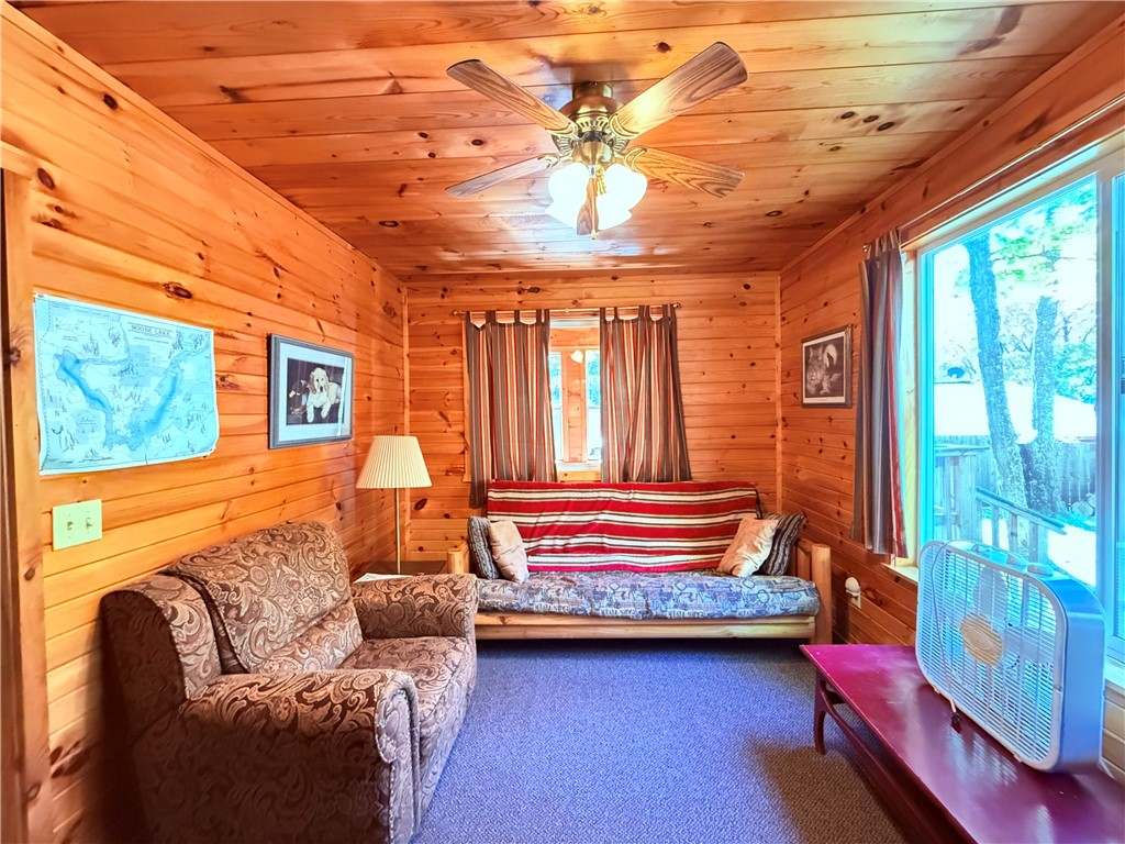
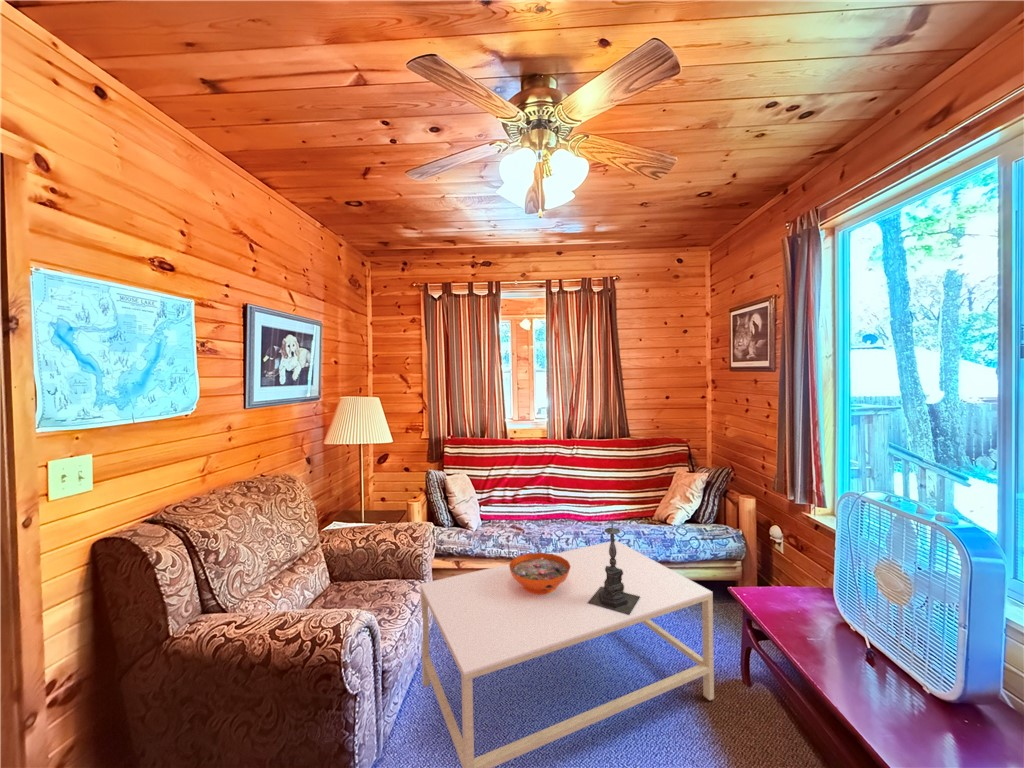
+ decorative bowl (539, 575)
+ coffee table (562, 639)
+ candle holder (613, 558)
